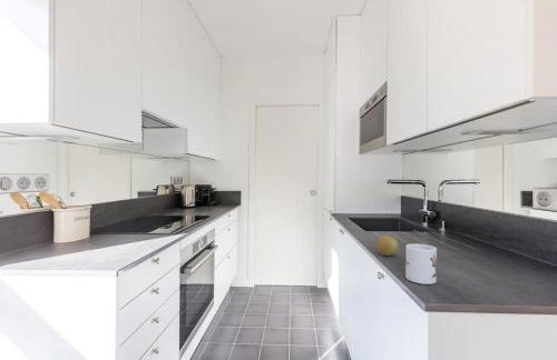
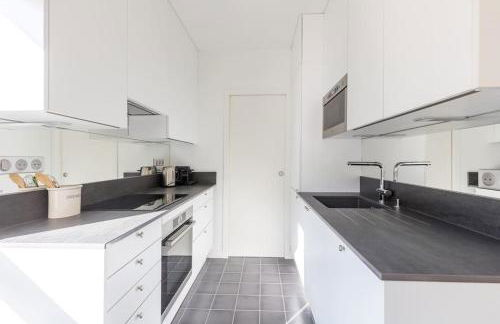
- apple (387, 244)
- mug (421, 261)
